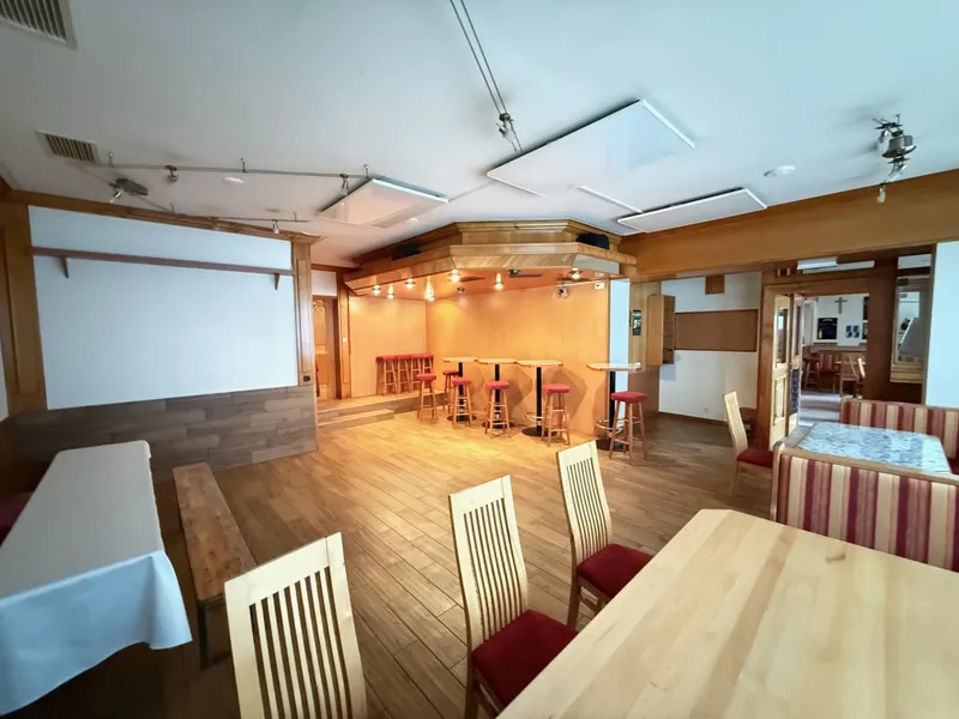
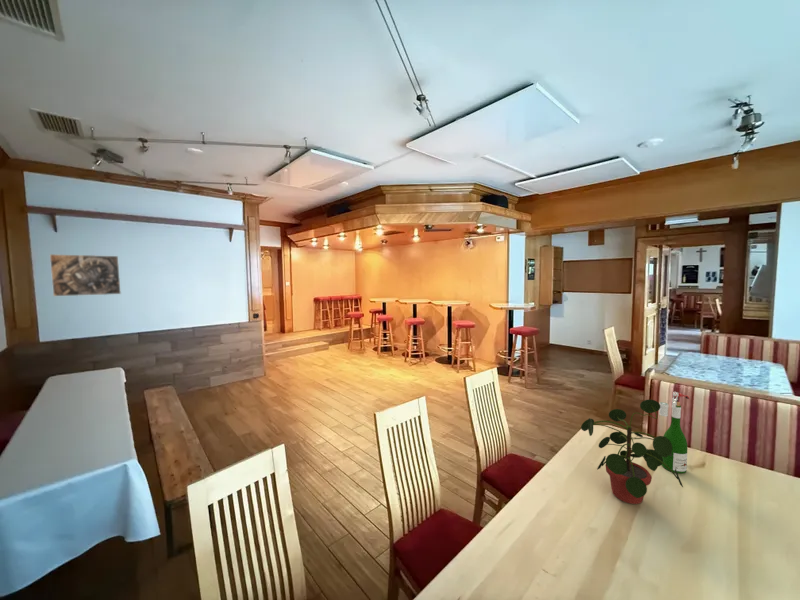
+ potted plant (629, 446)
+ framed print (87, 275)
+ wine bottle (677, 428)
